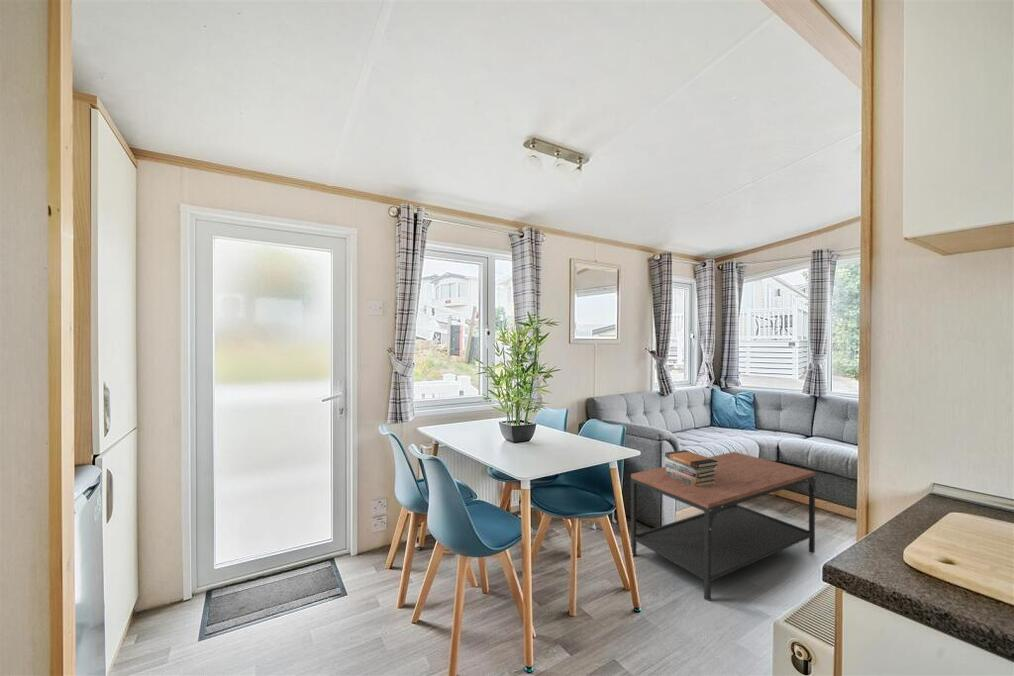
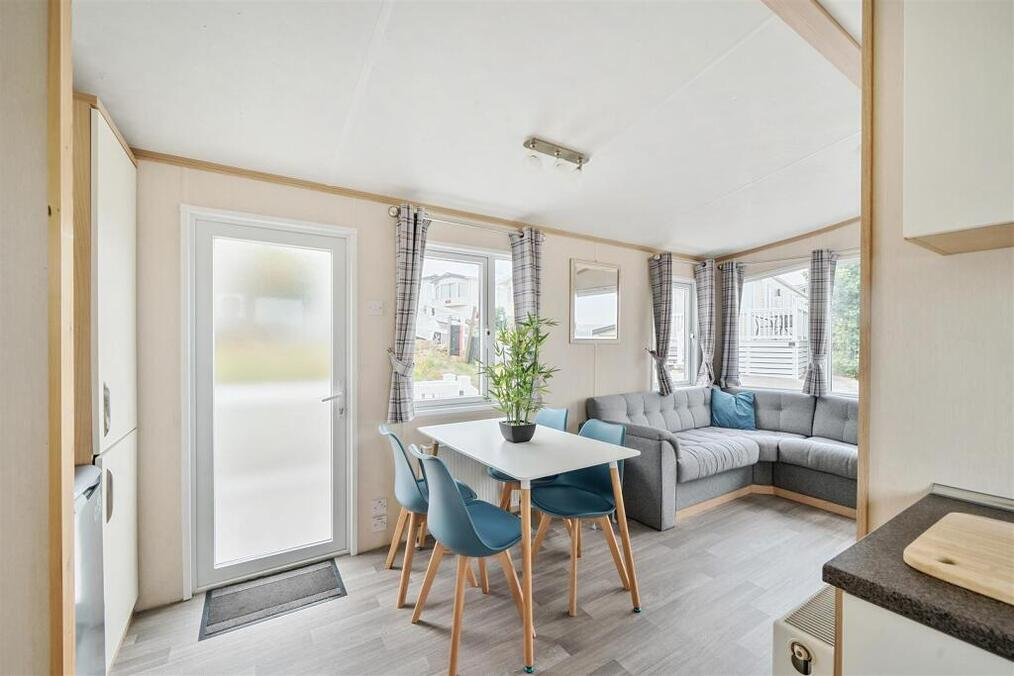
- coffee table (723, 513)
- book stack (690, 467)
